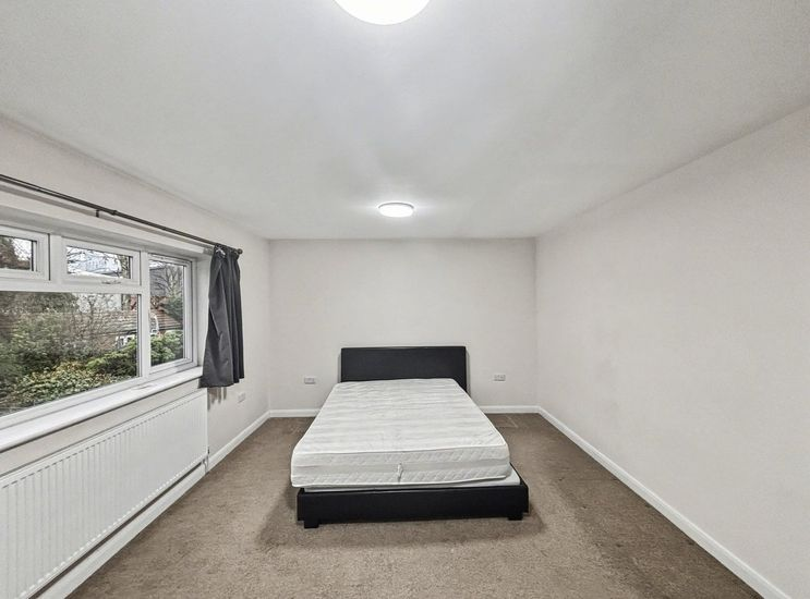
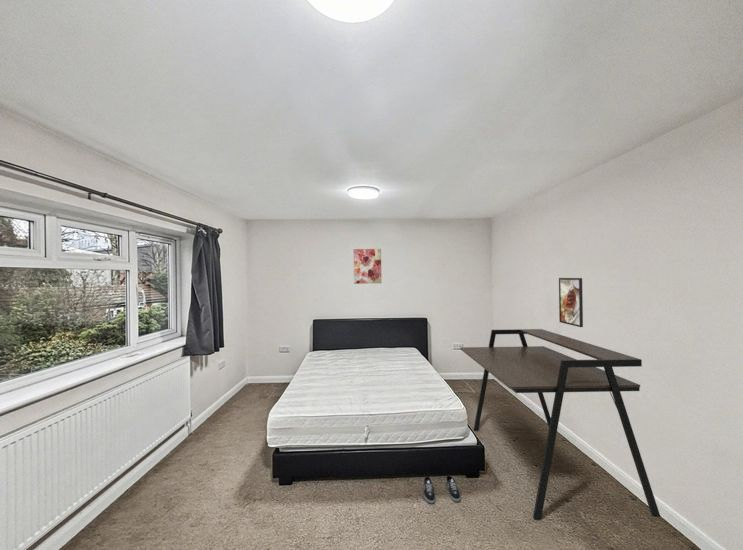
+ shoe (446, 485)
+ desk (540, 401)
+ wall art (367, 266)
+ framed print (570, 301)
